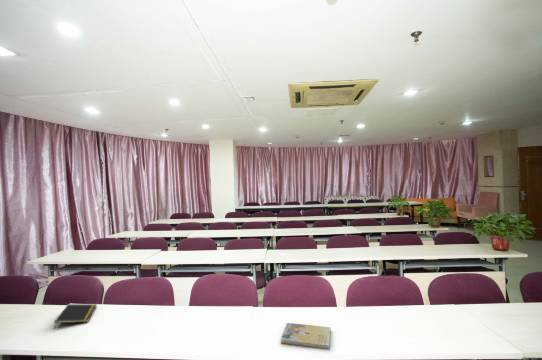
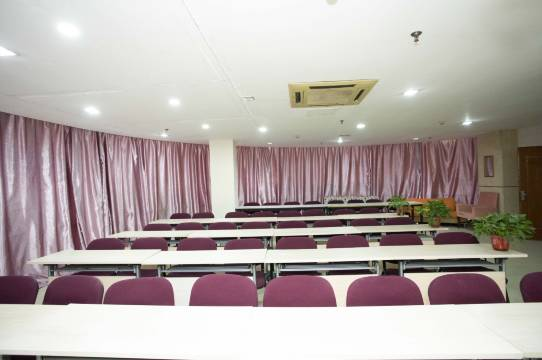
- notepad (77, 312)
- book (306, 334)
